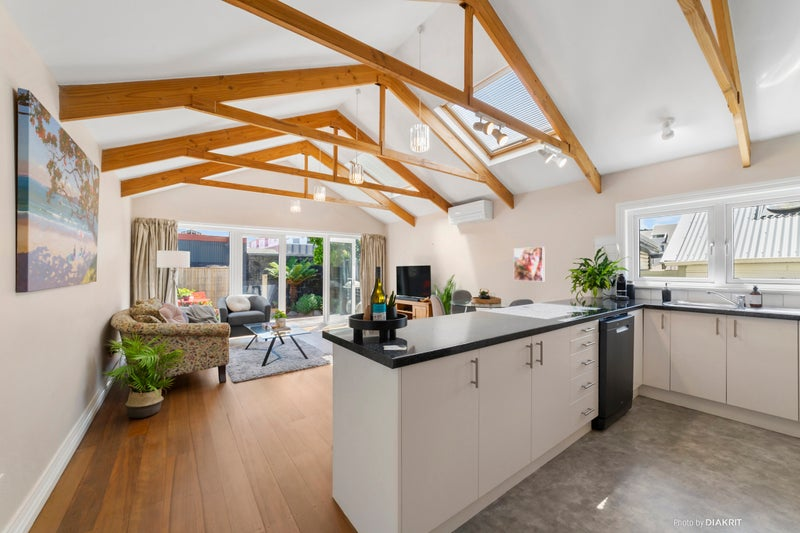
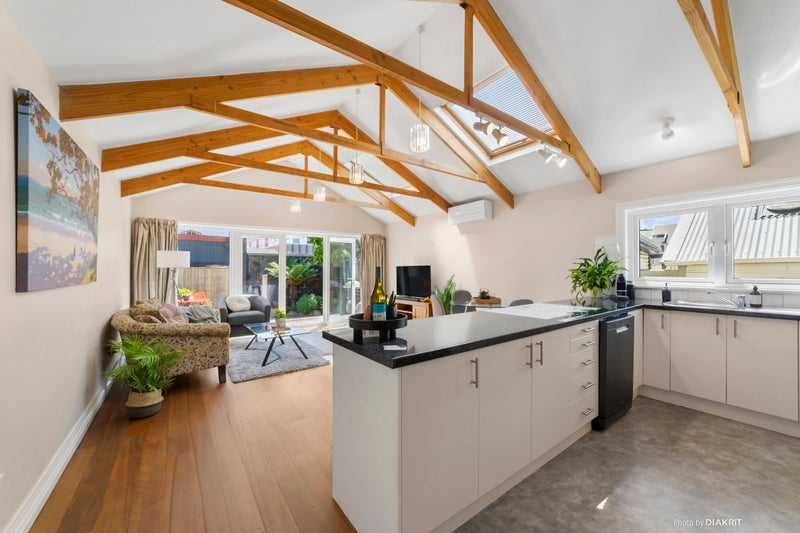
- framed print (528, 264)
